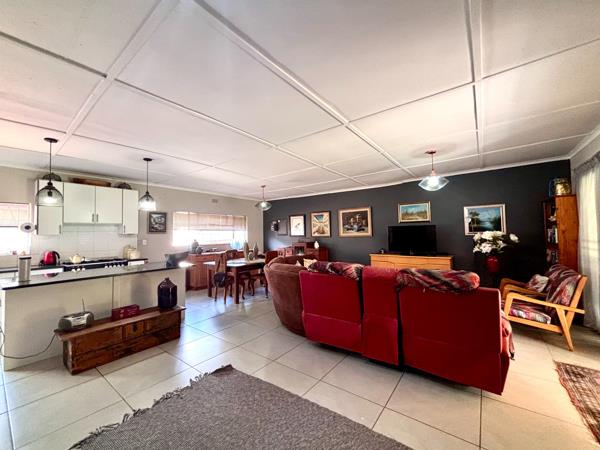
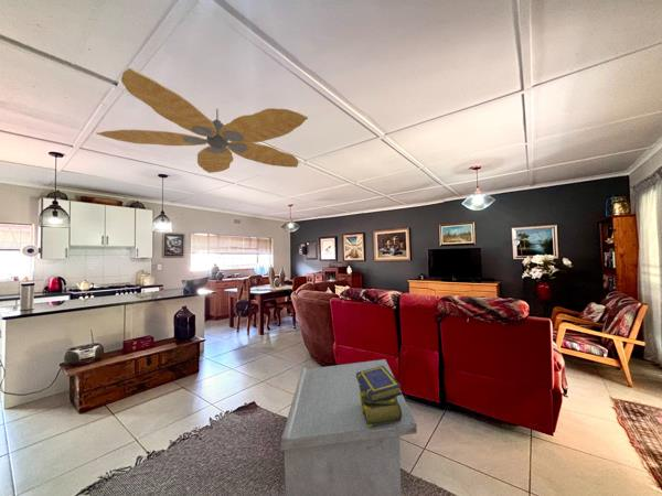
+ stack of books (381, 396)
+ coffee table (345, 417)
+ ceiling fan (213, 130)
